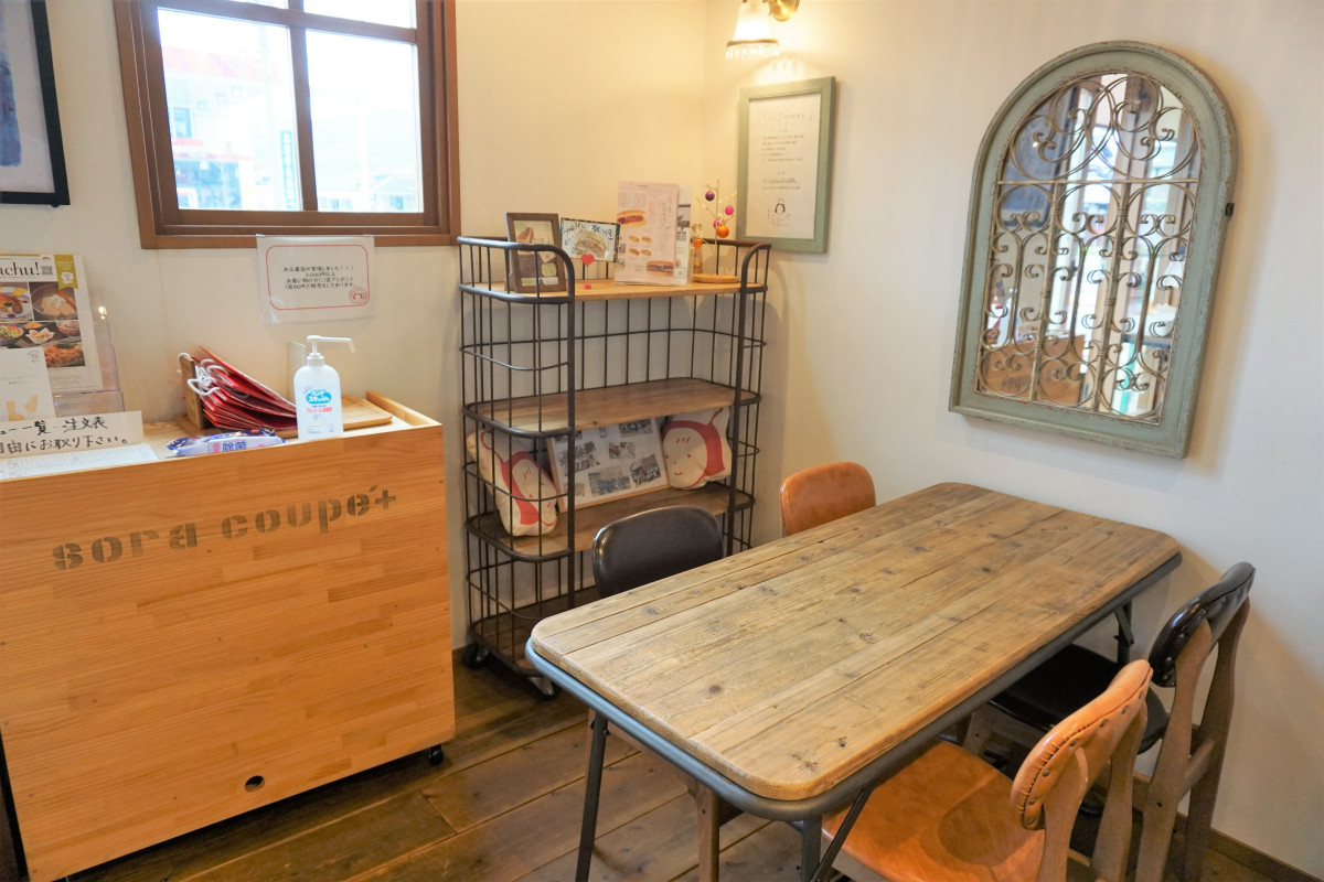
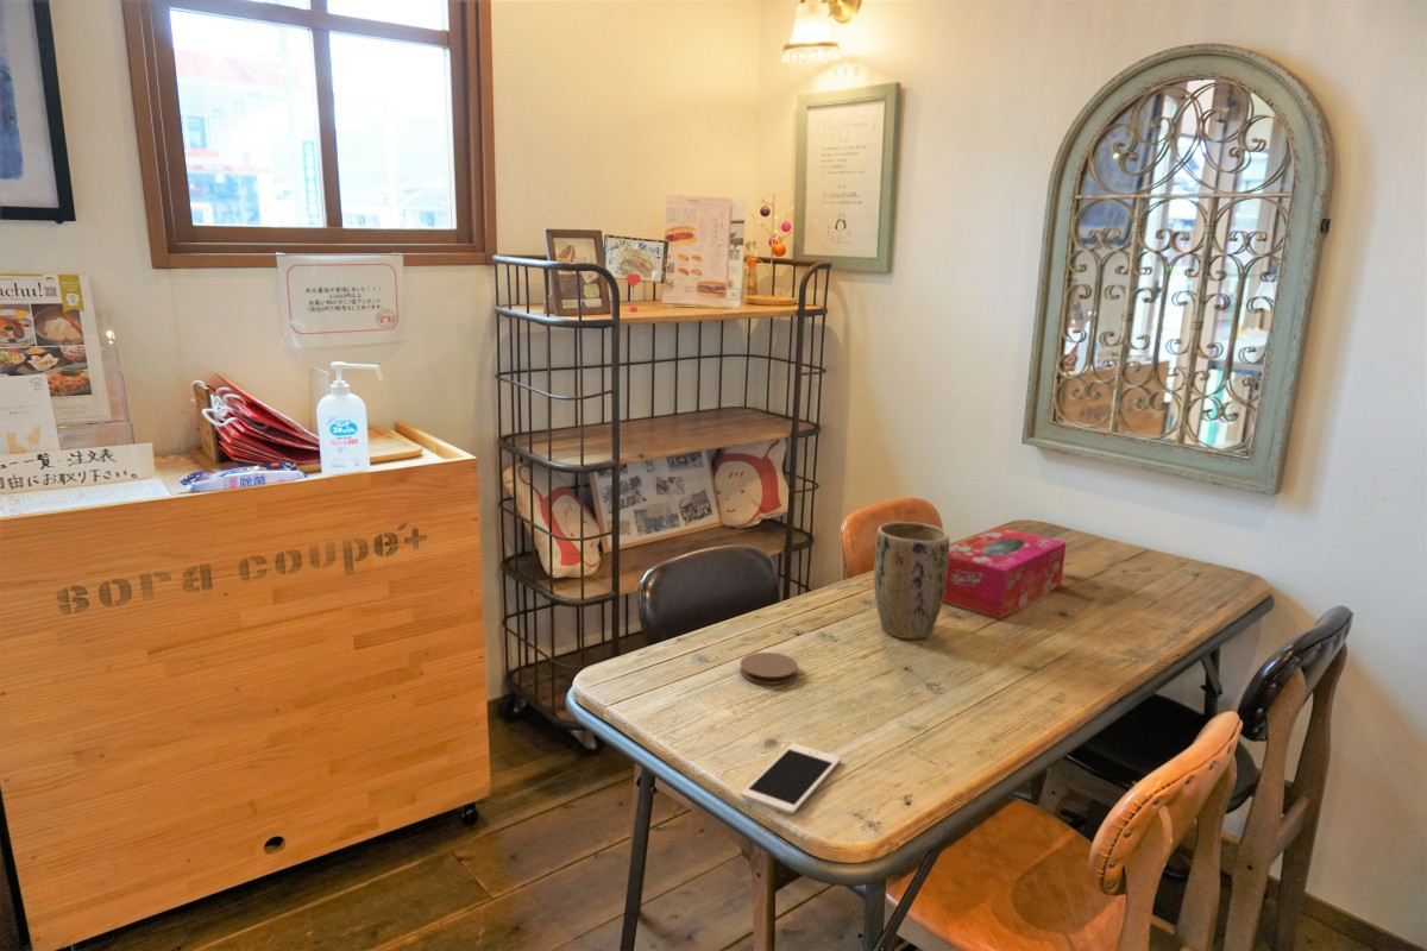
+ cell phone (792, 776)
+ tissue box (1000, 569)
+ coaster (768, 667)
+ plant pot (909, 580)
